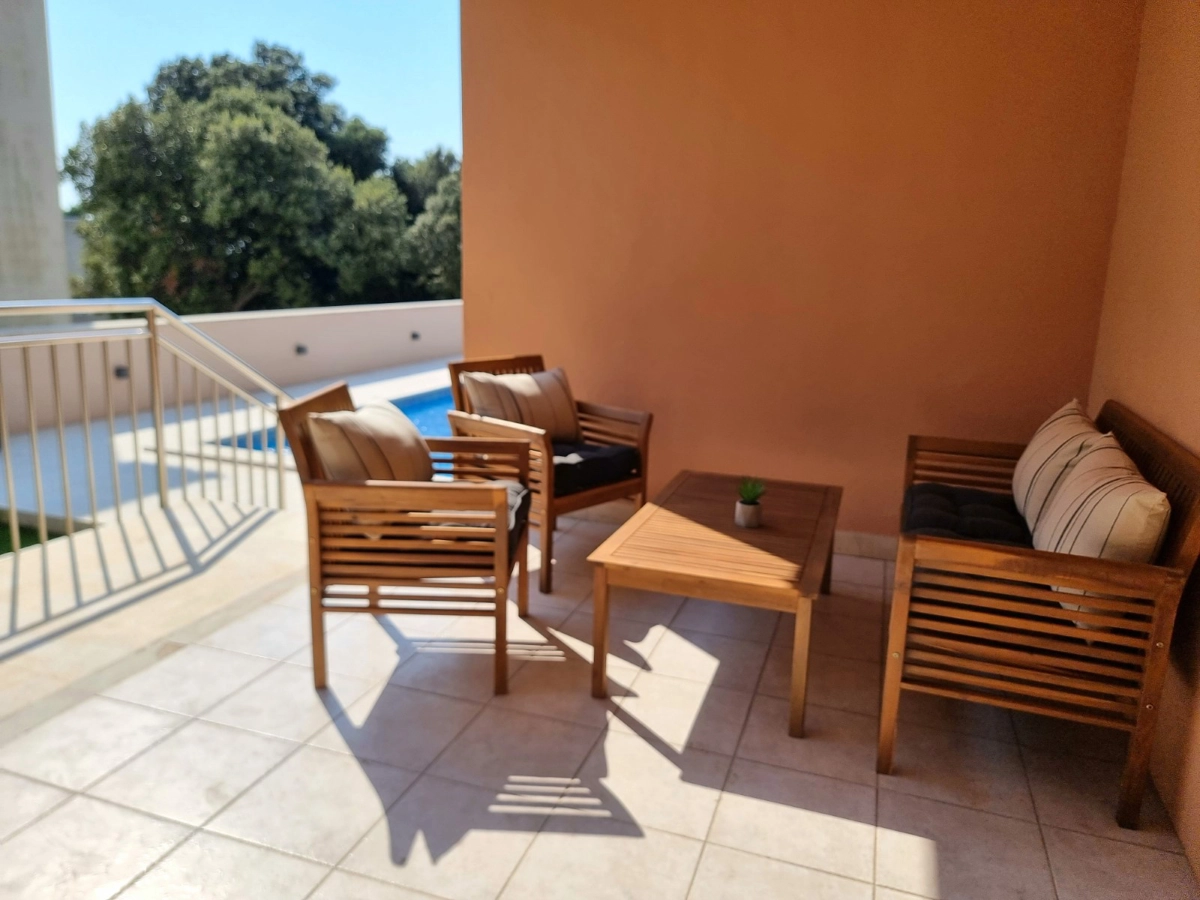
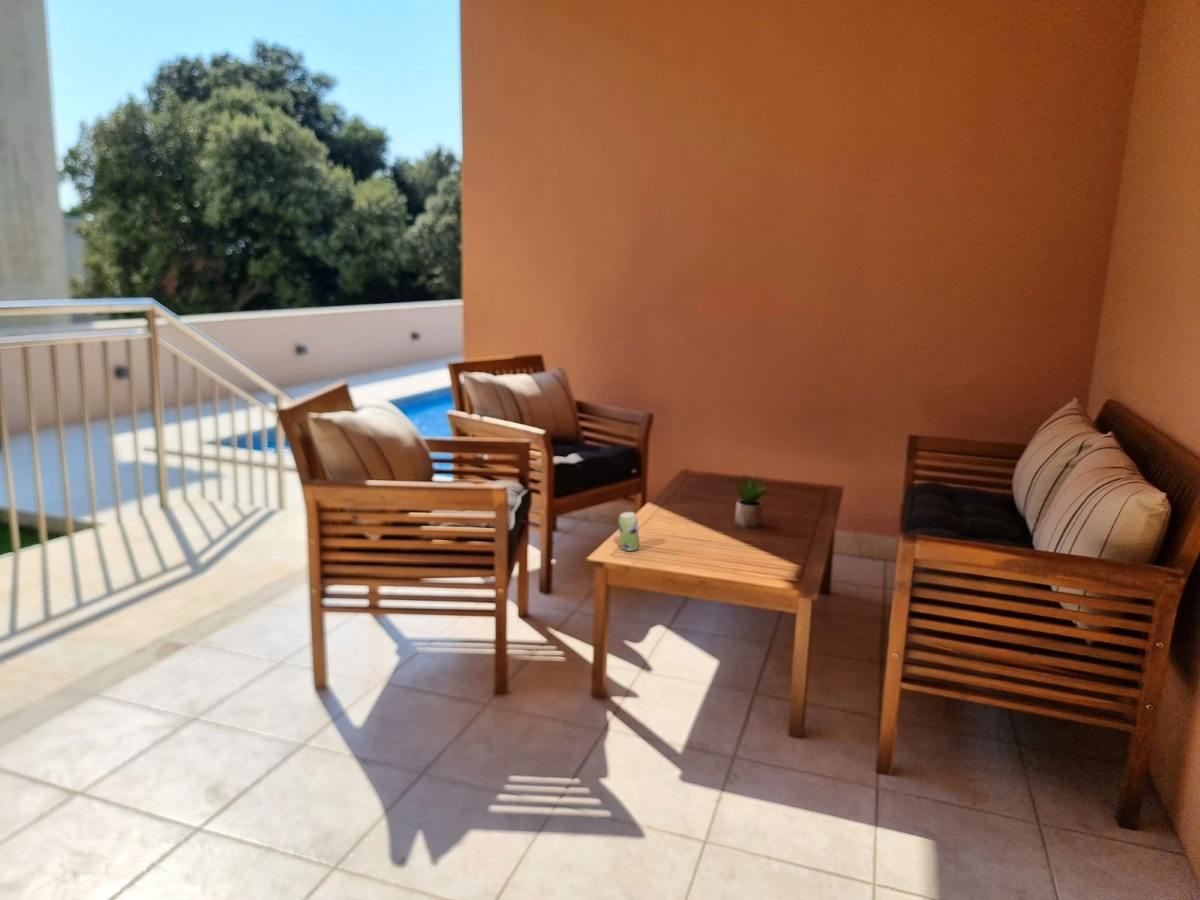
+ beverage can (629, 531)
